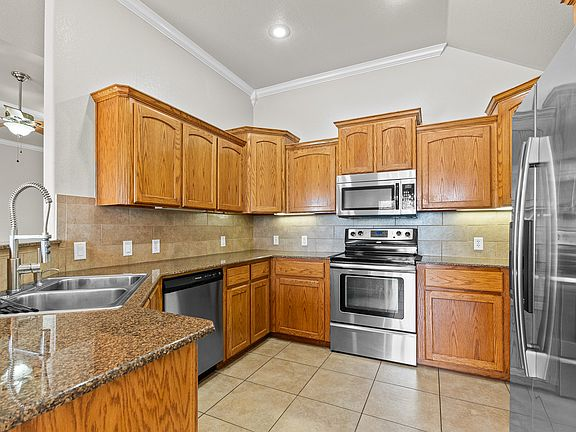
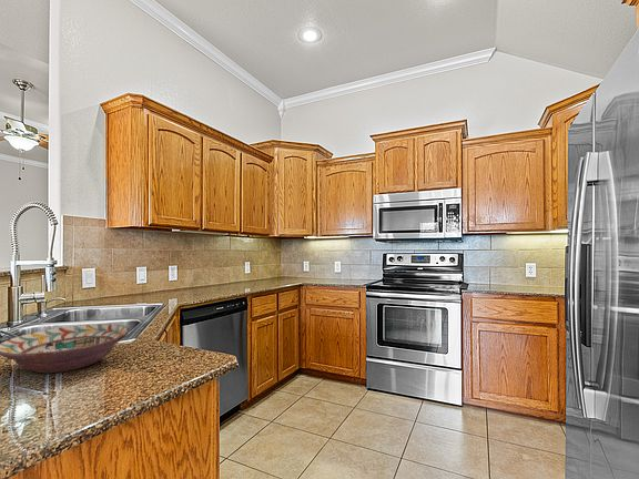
+ decorative bowl (68, 349)
